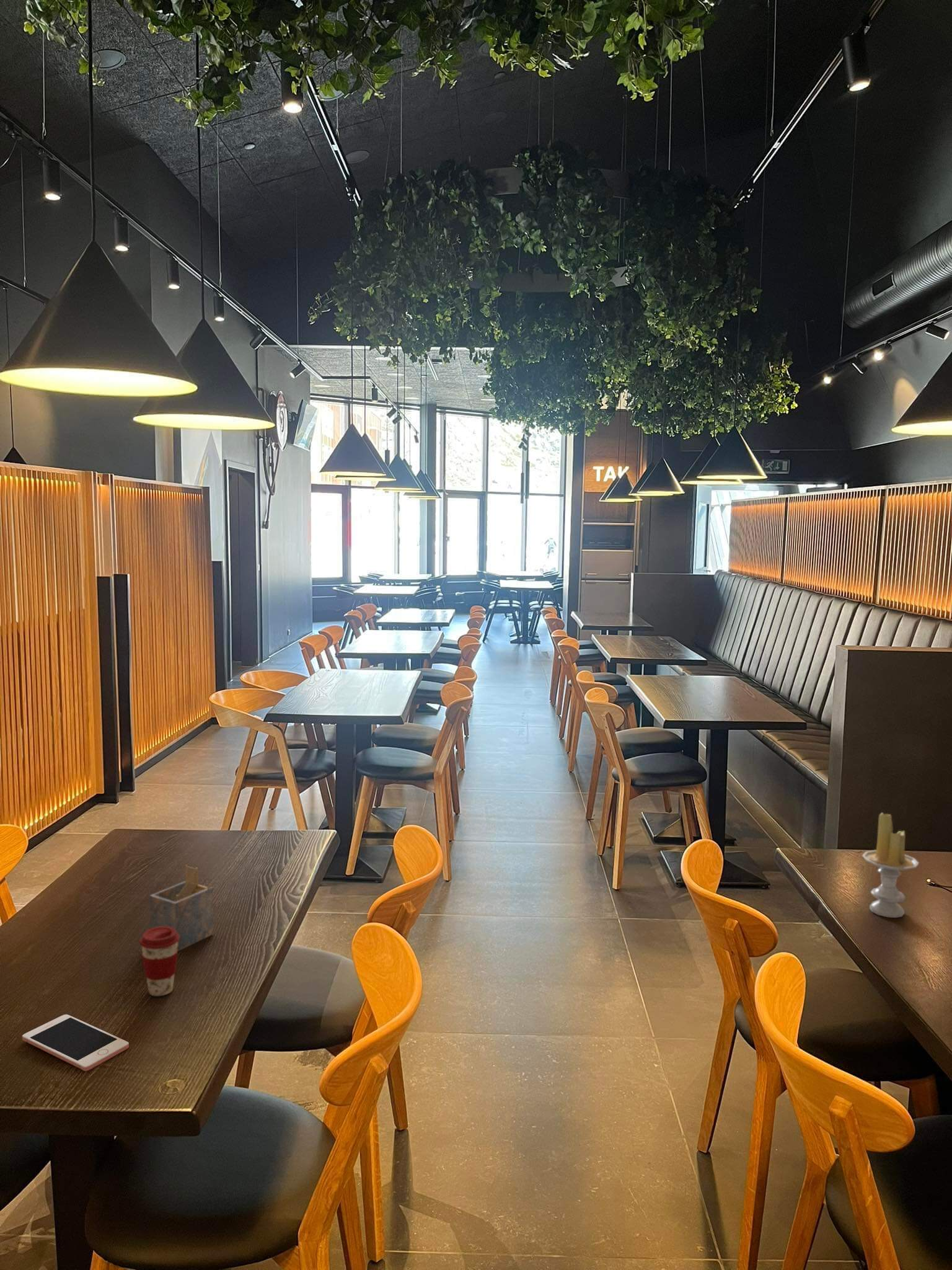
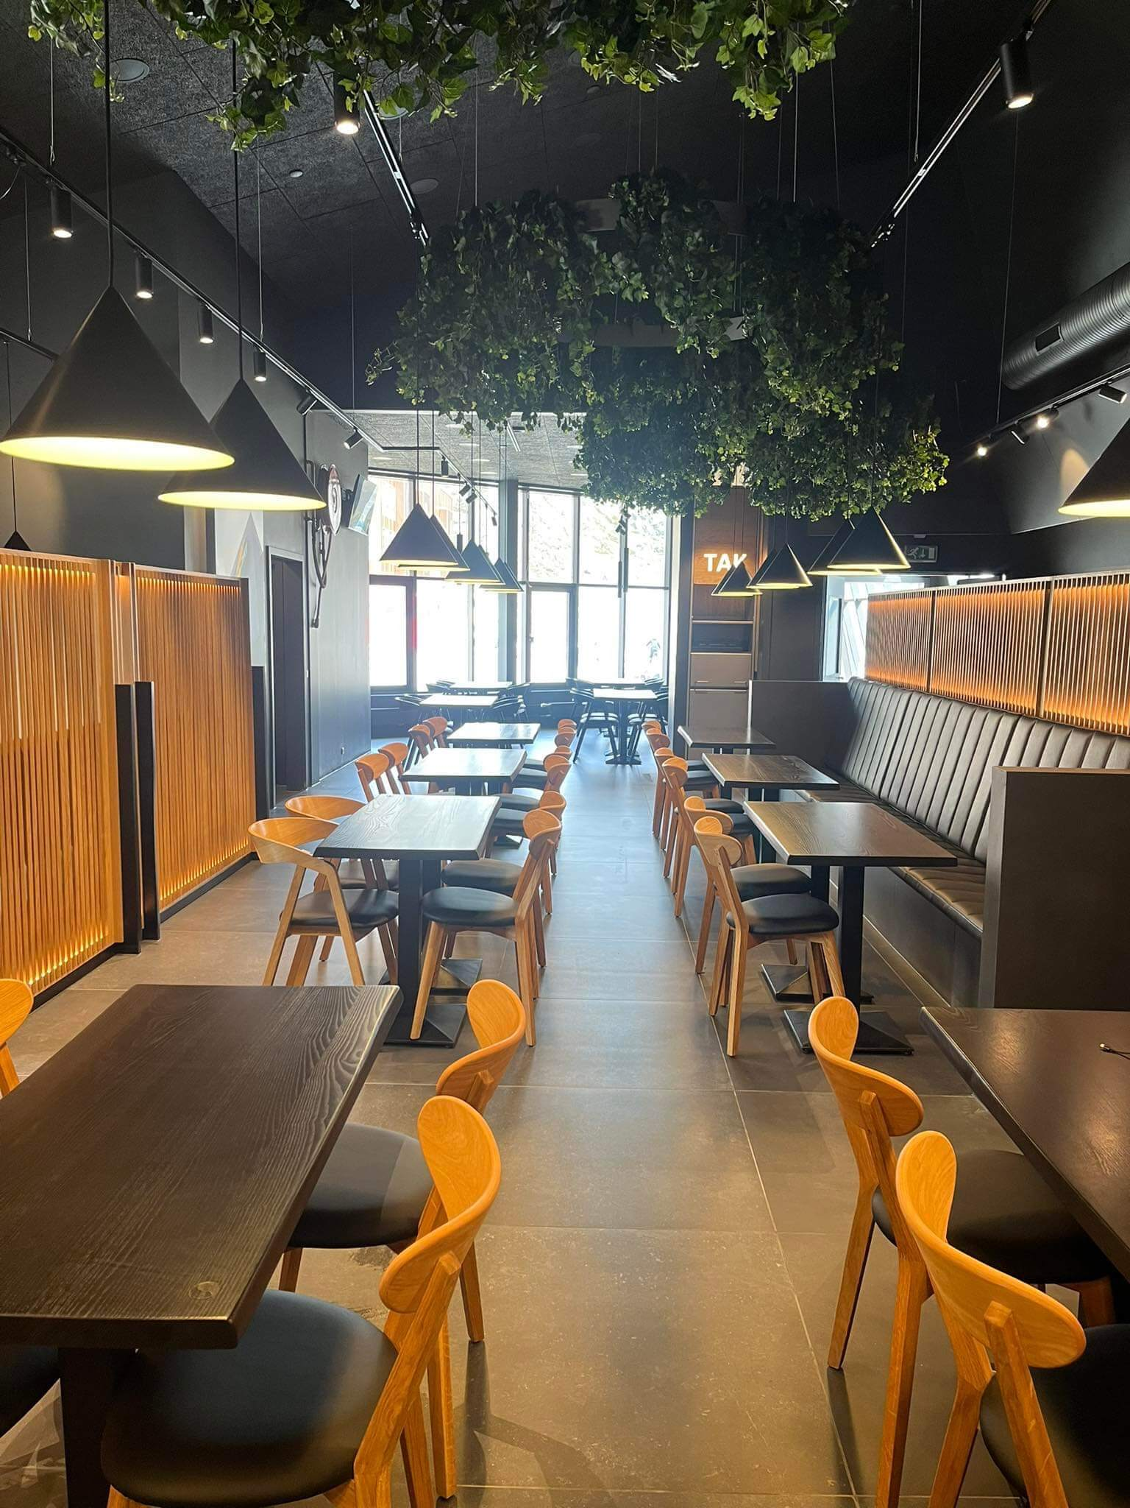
- cell phone (75, 1041)
- coffee cup (160, 962)
- candle (889, 863)
- napkin holder (182, 906)
